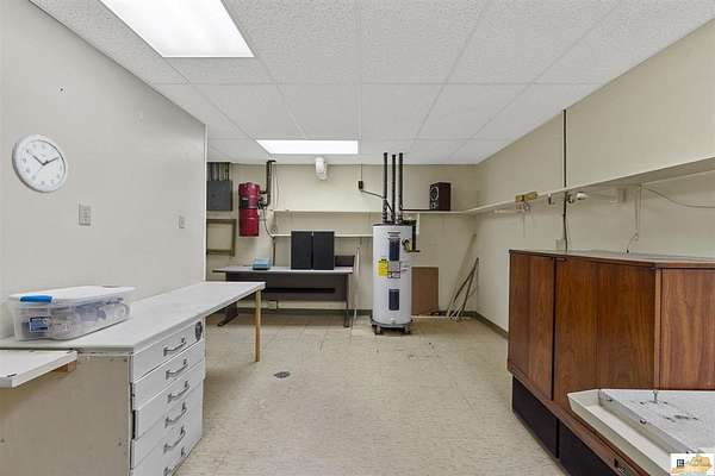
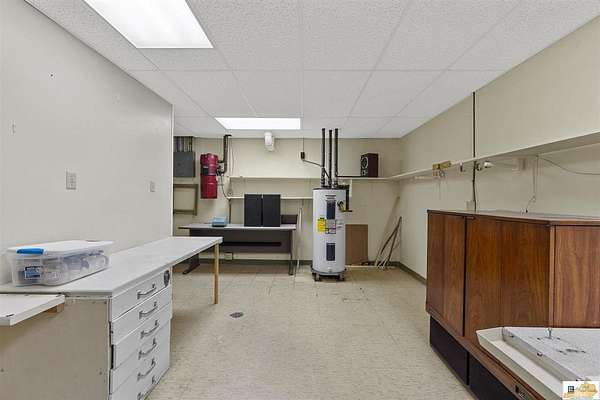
- wall clock (43, 164)
